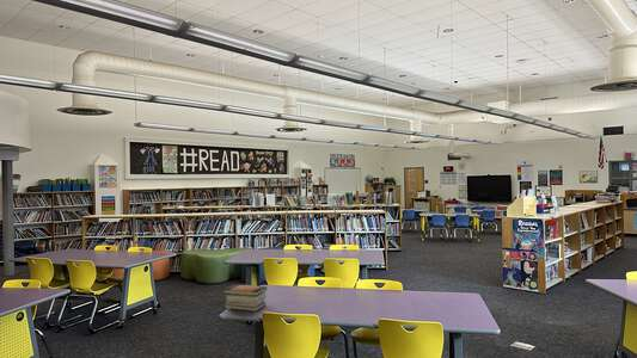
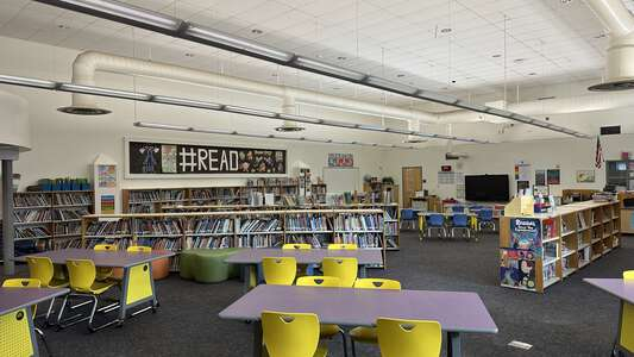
- book stack (245, 297)
